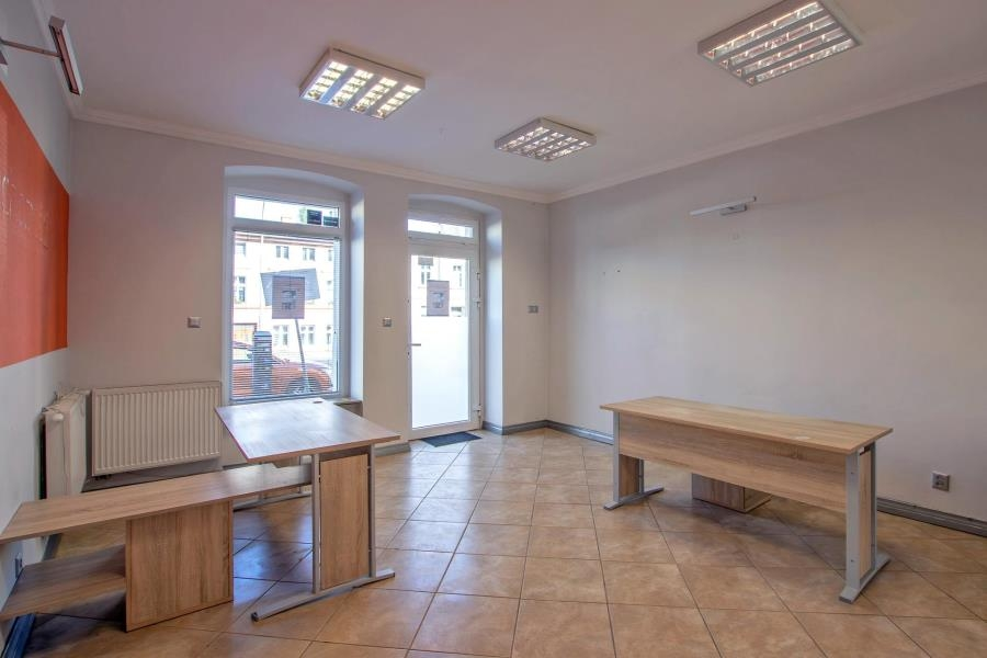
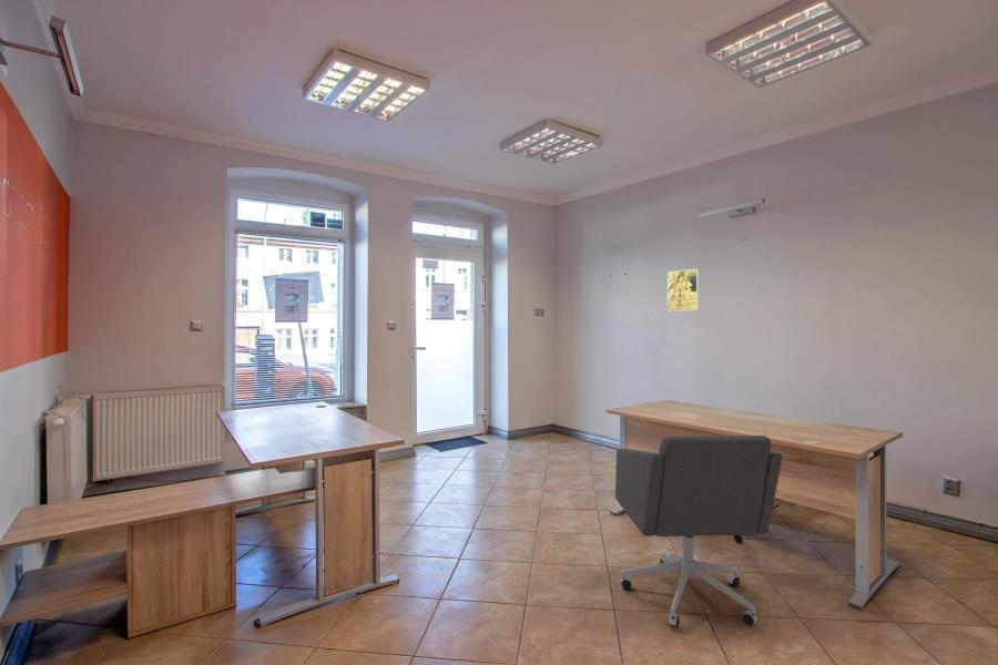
+ office chair (689, 511)
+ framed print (682, 290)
